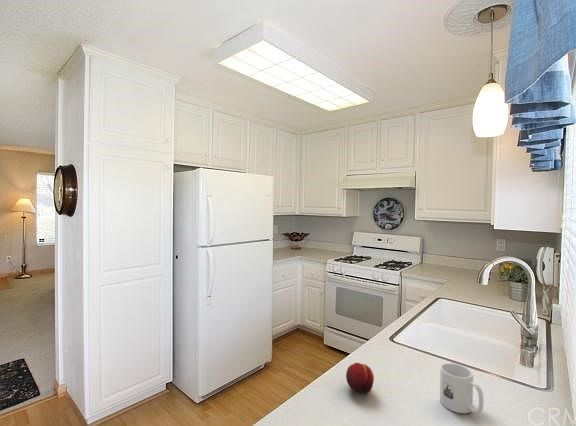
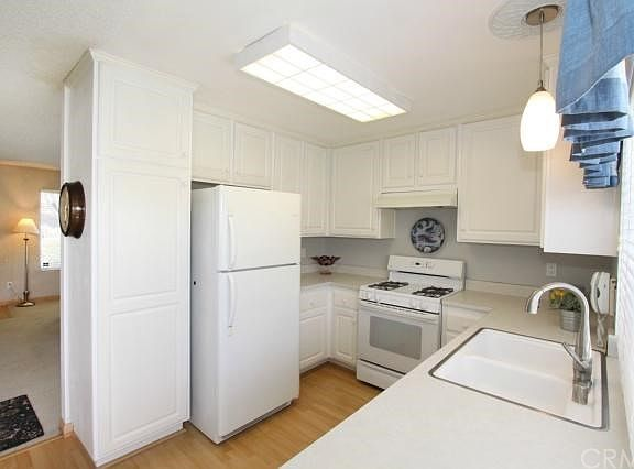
- mug (461, 390)
- fruit (359, 377)
